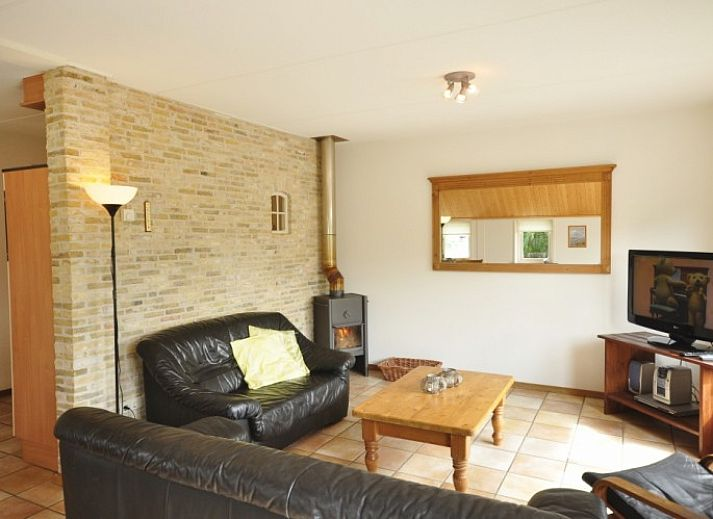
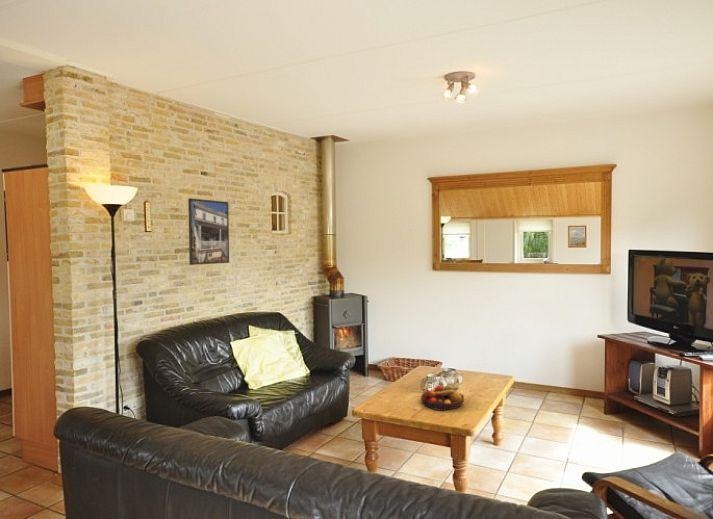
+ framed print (209, 232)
+ fruit bowl (442, 394)
